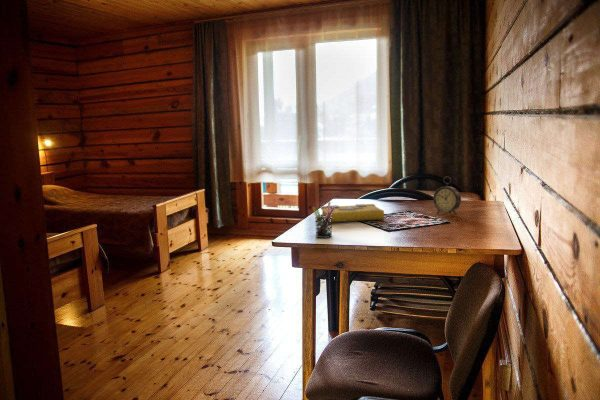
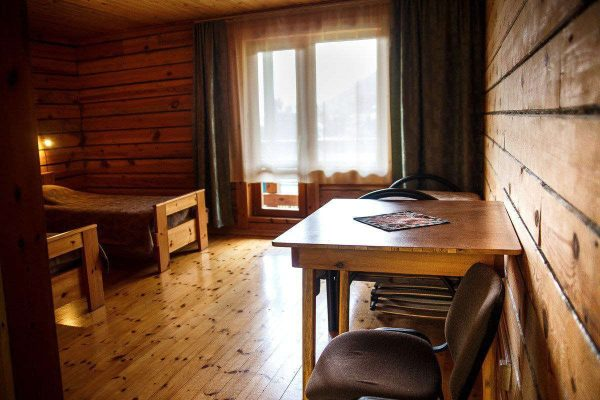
- pen holder (322, 218)
- spell book (353, 212)
- alarm clock (447, 195)
